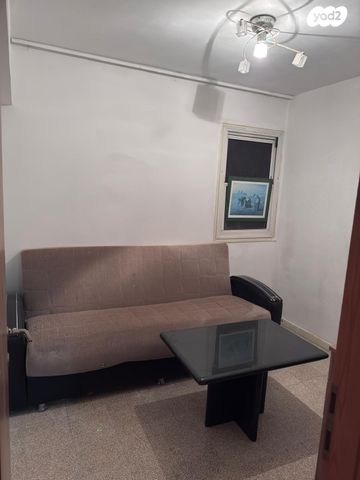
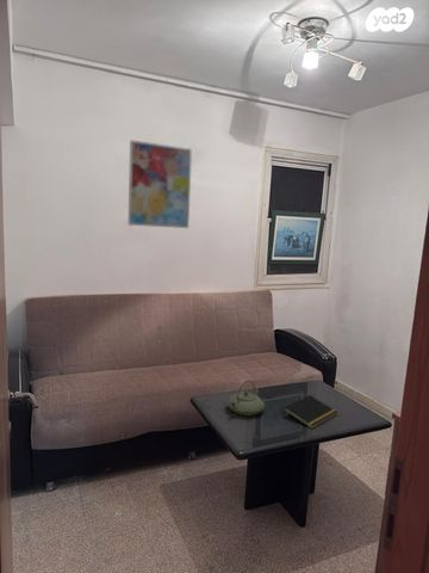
+ notepad (310, 411)
+ wall art (160, 186)
+ teapot (244, 396)
